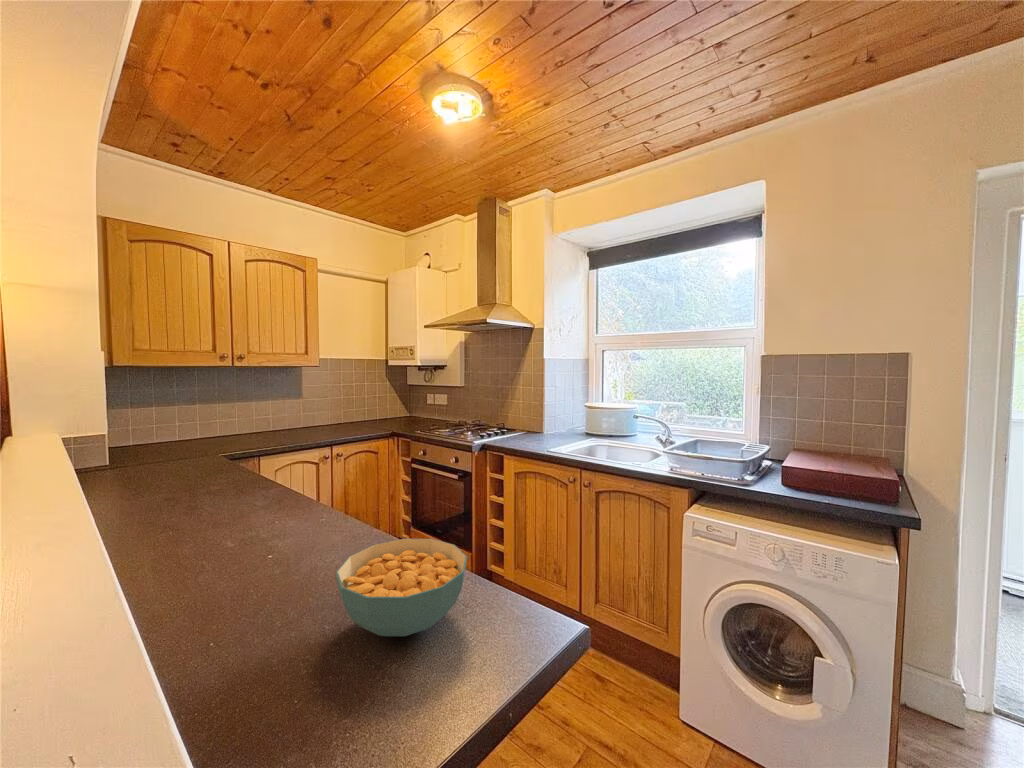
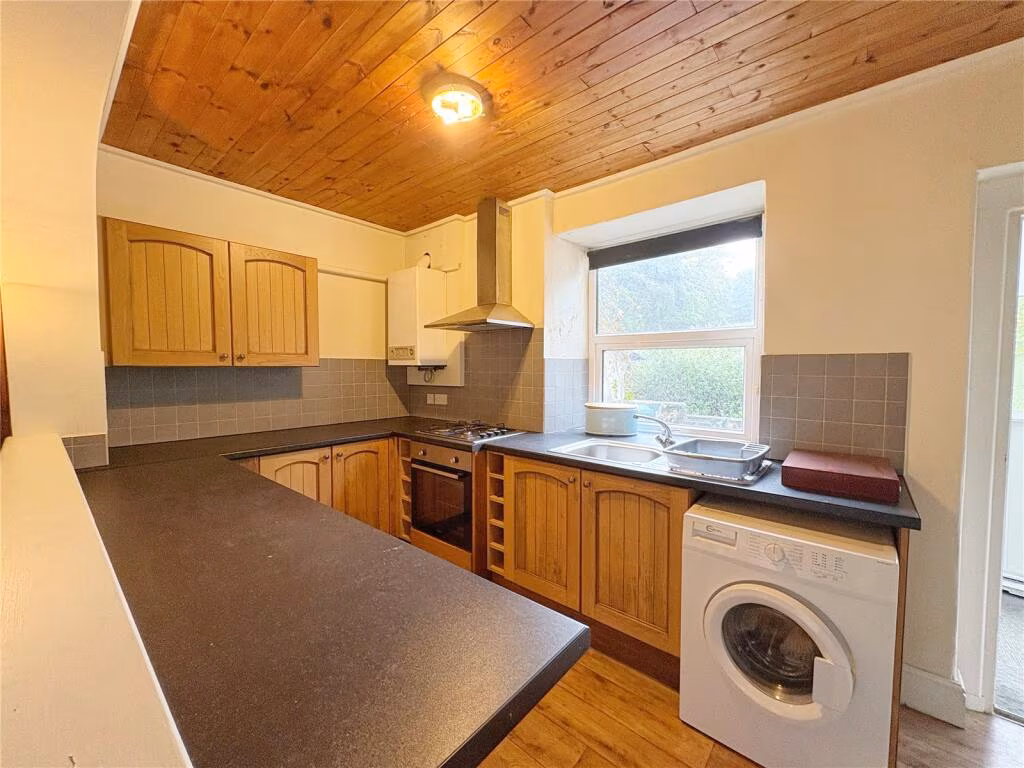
- cereal bowl (404, 593)
